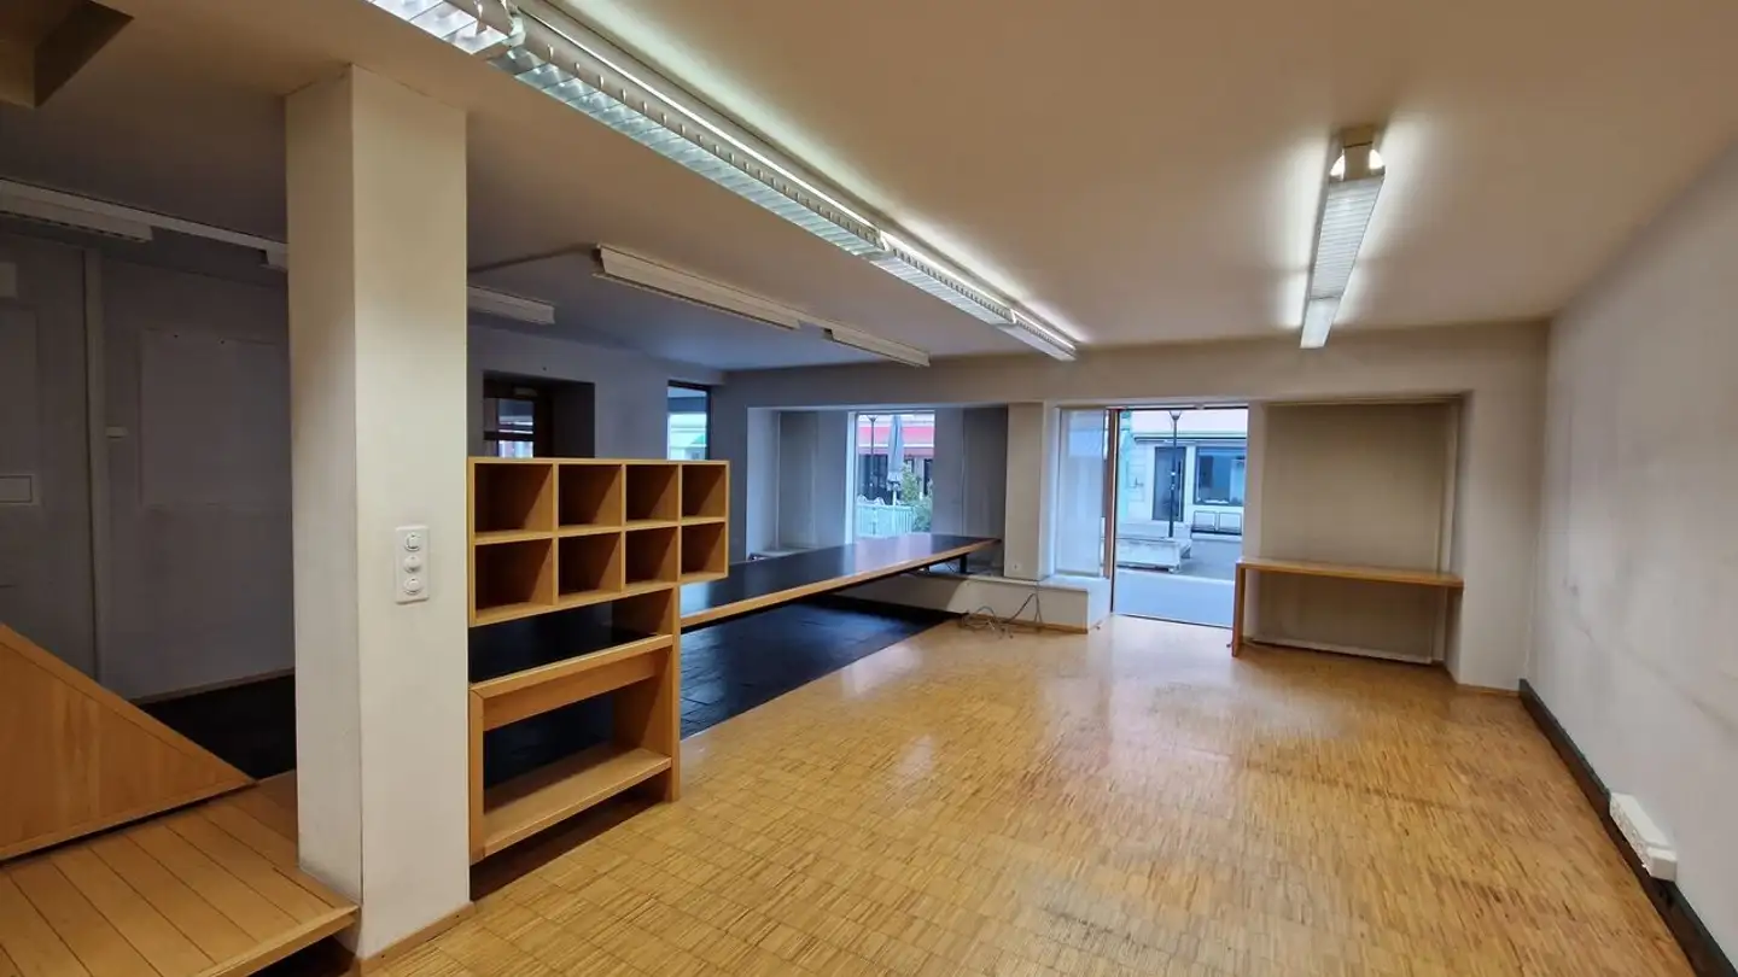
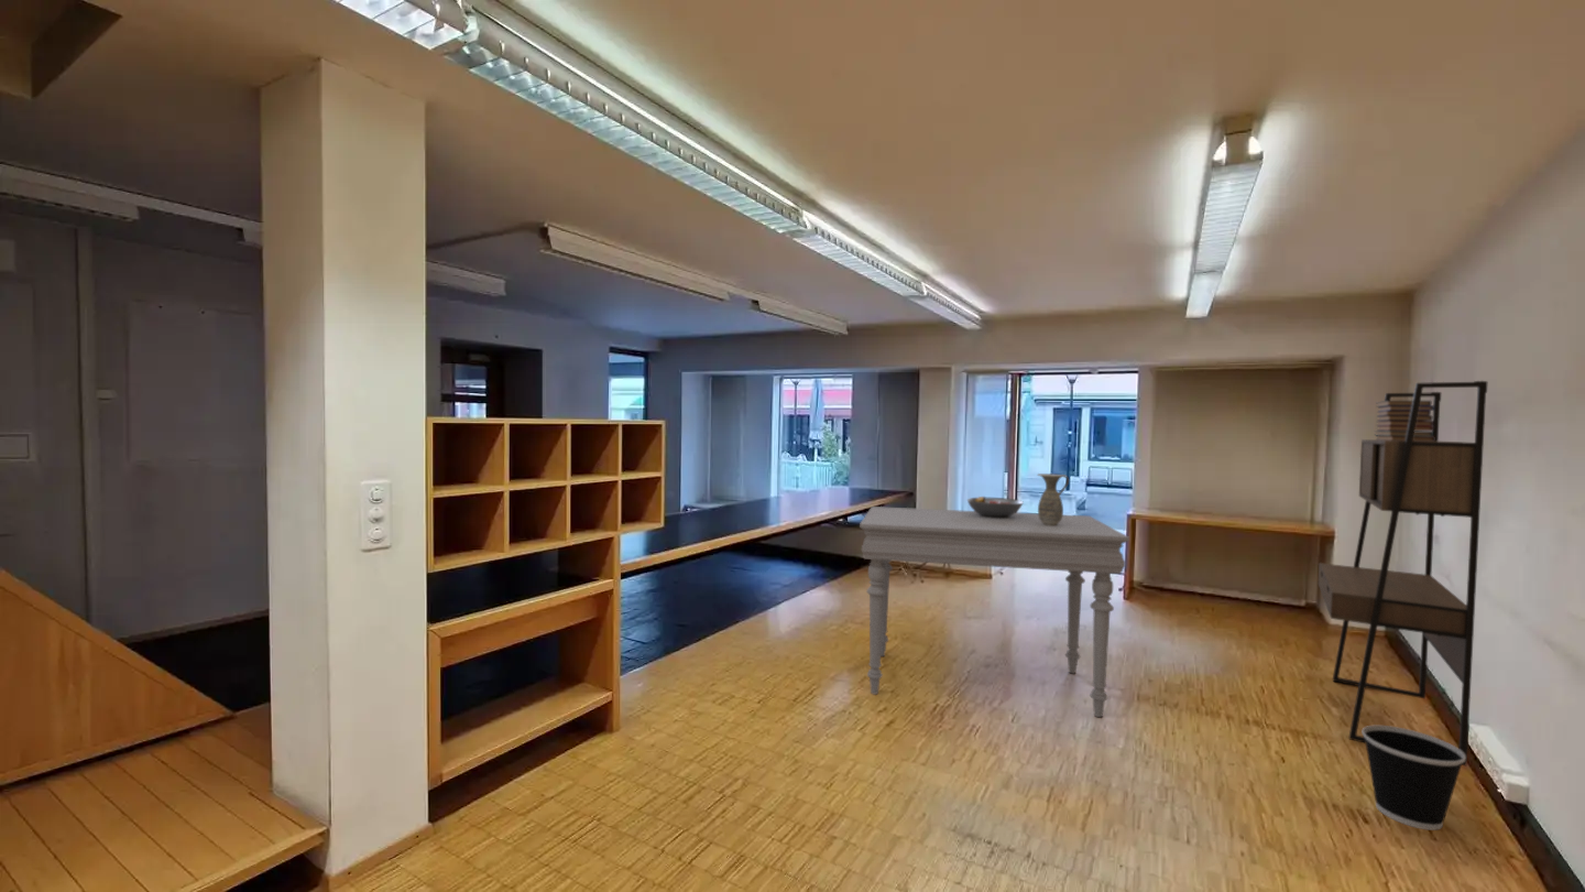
+ ceramic jug (1050, 499)
+ desk (1386, 552)
+ fruit bowl (994, 505)
+ wastebasket (1410, 779)
+ dining table (980, 565)
+ book stack (1402, 421)
